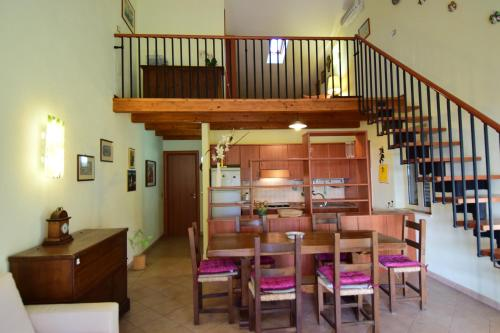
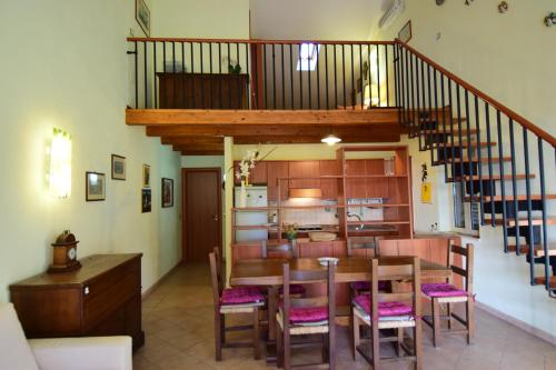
- house plant (140, 249)
